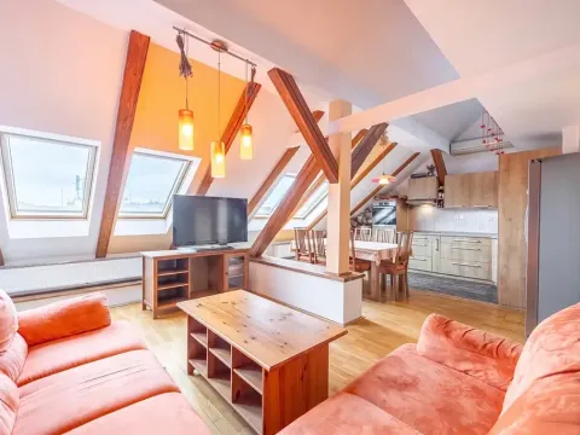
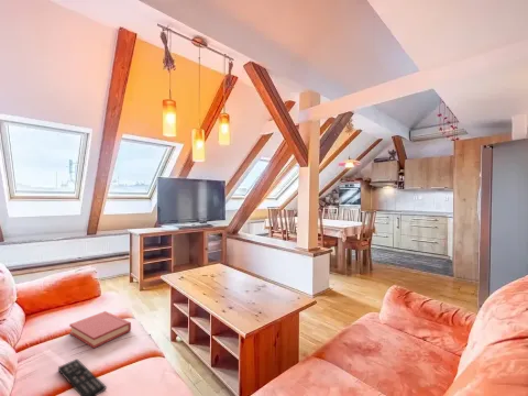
+ hardback book (100, 327)
+ remote control (80, 377)
